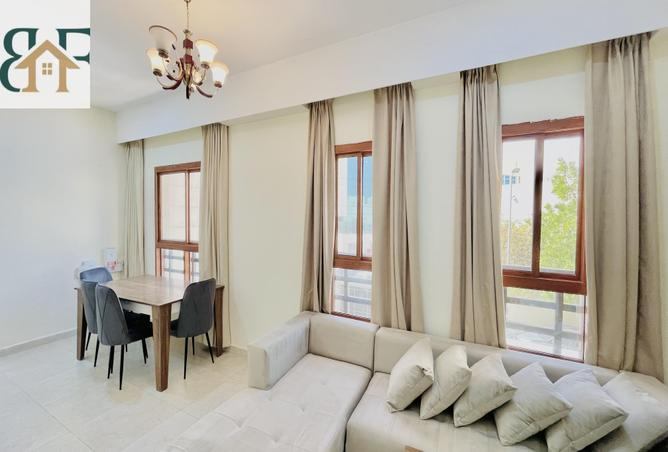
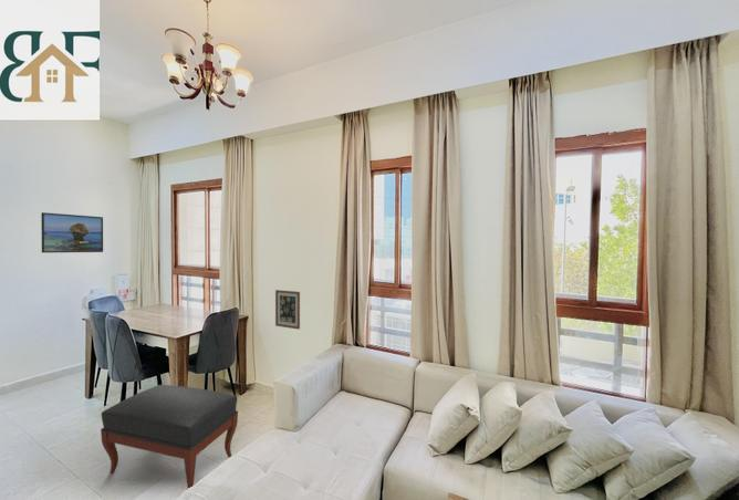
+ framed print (74, 233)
+ ottoman (173, 430)
+ wall art (287, 309)
